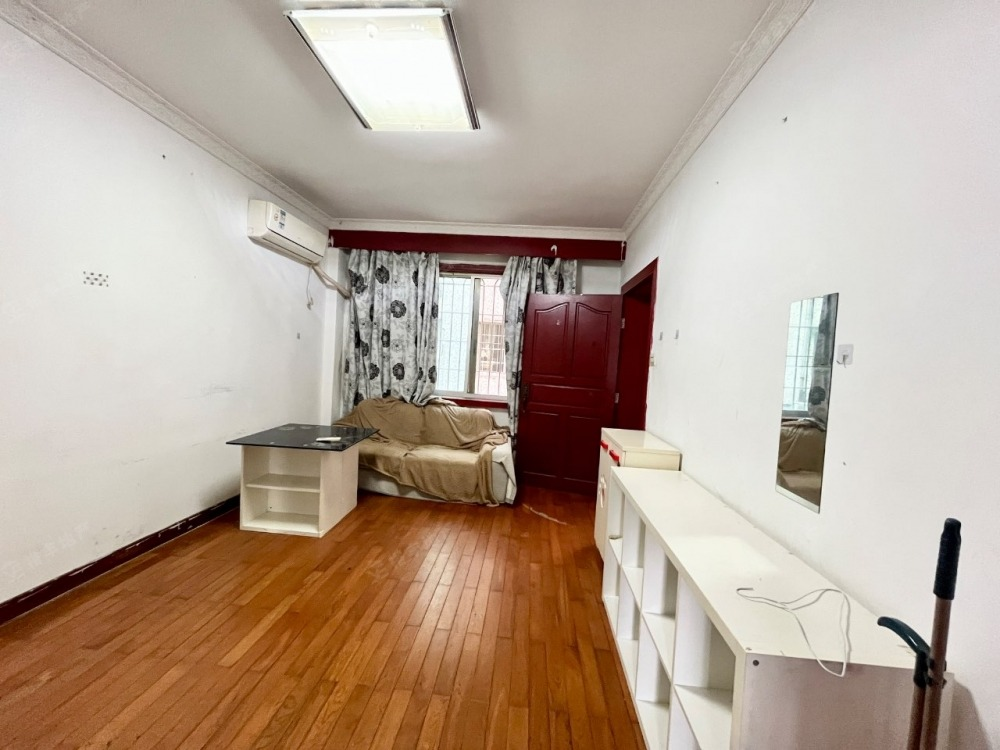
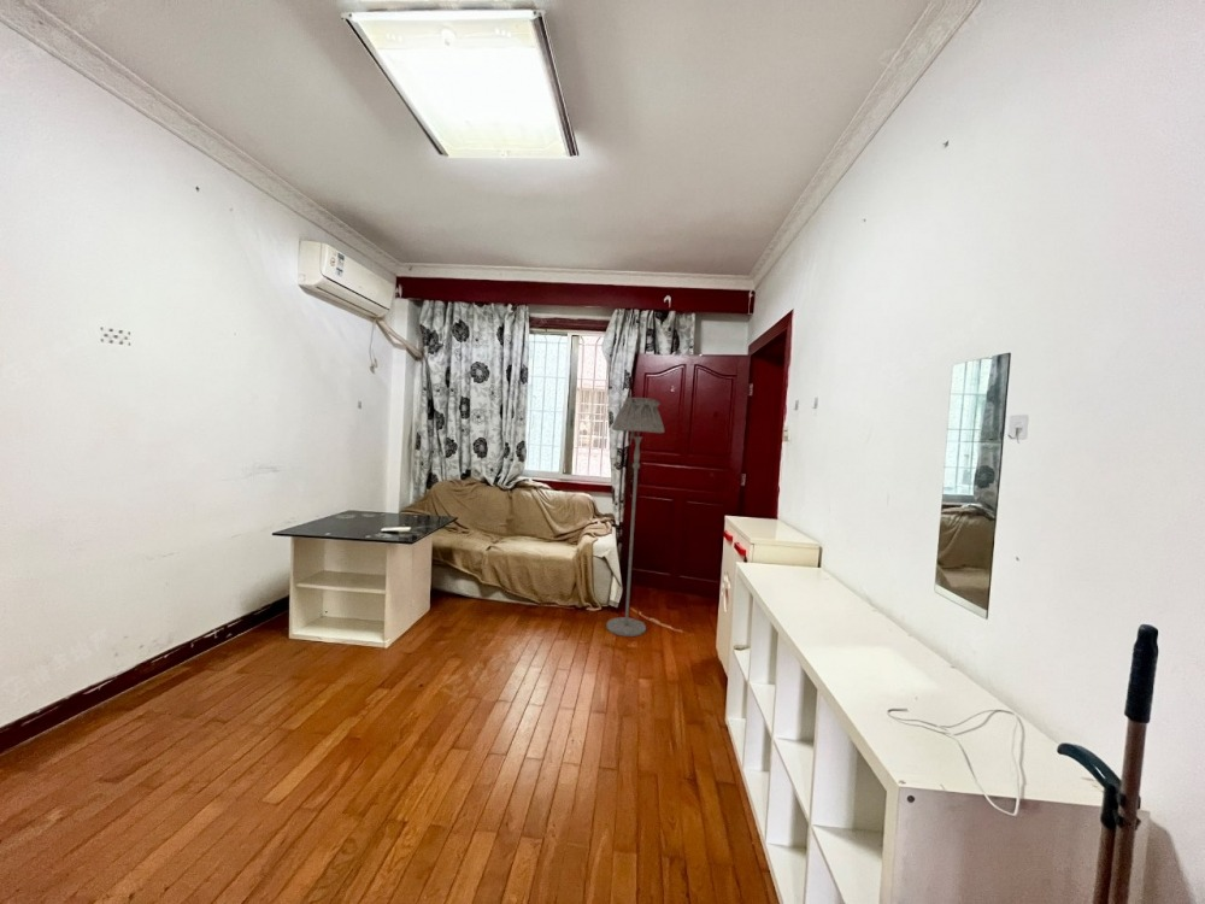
+ floor lamp (633, 513)
